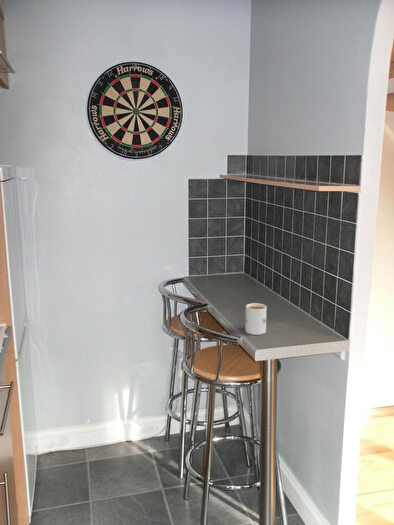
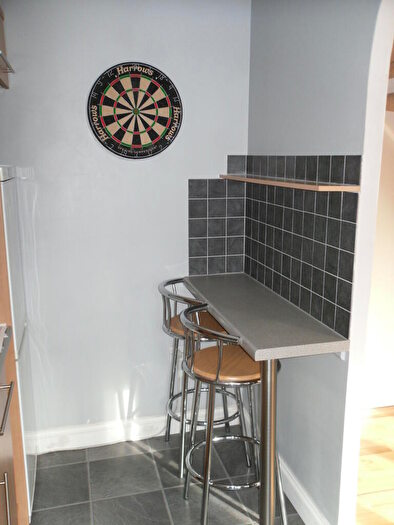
- mug (254, 317)
